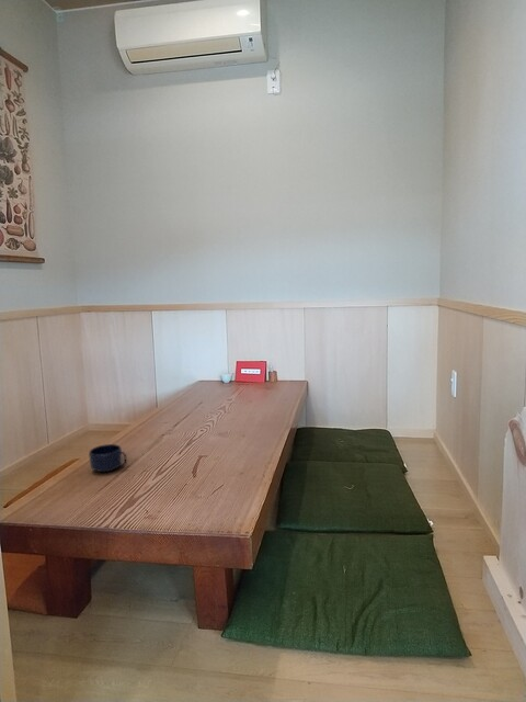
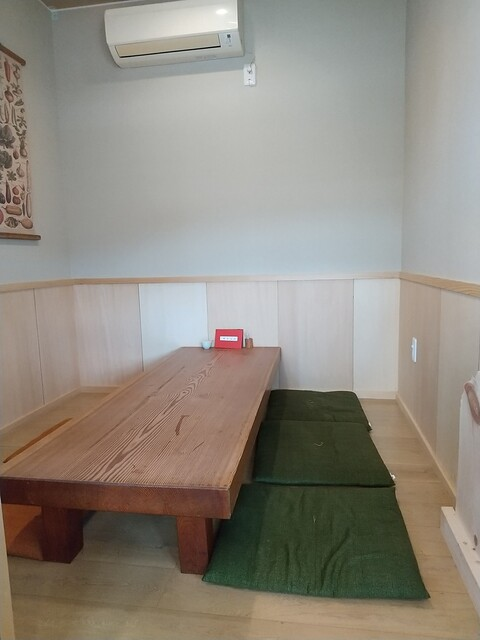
- mug (108, 458)
